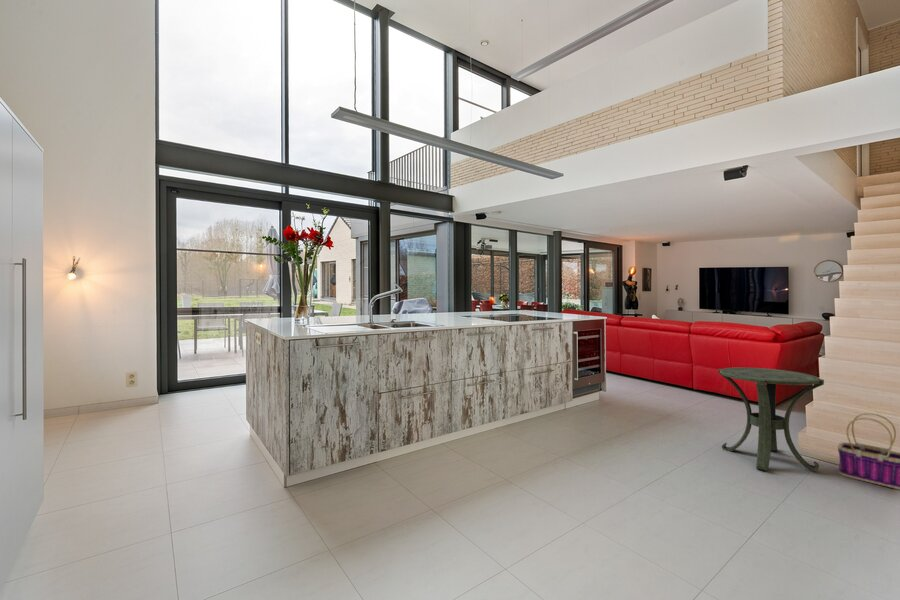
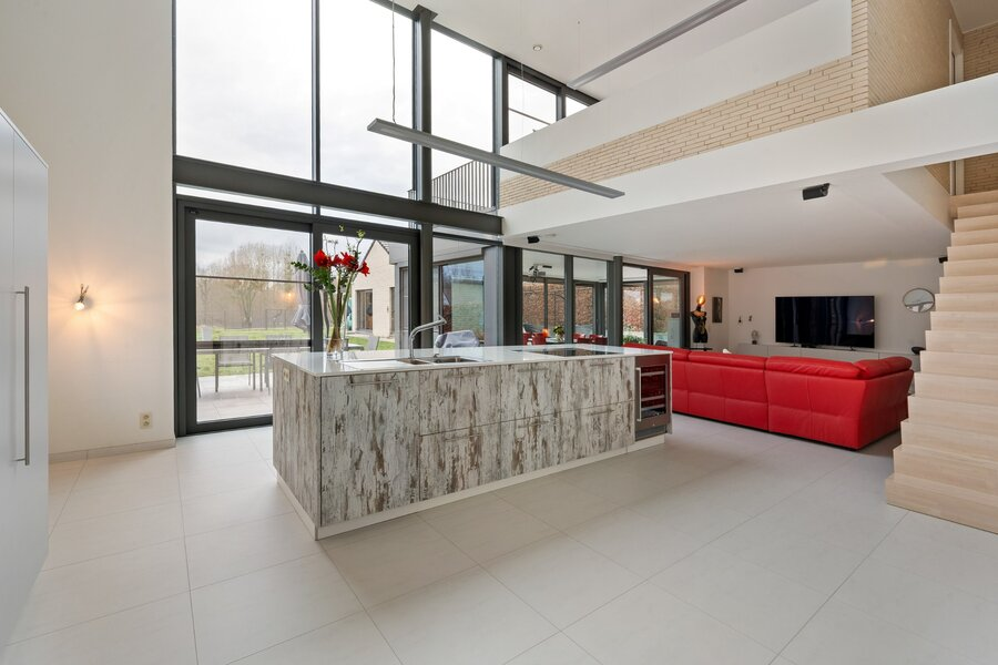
- basket (872, 447)
- side table (767, 416)
